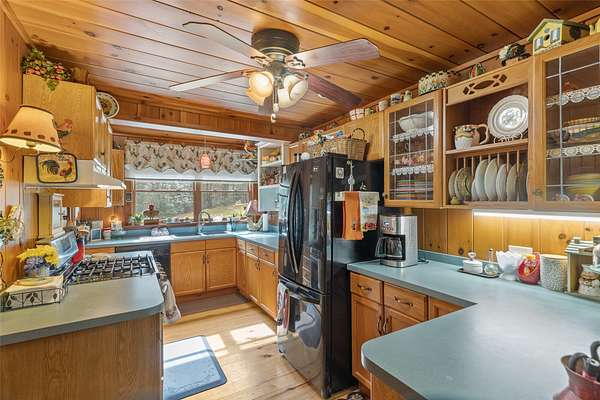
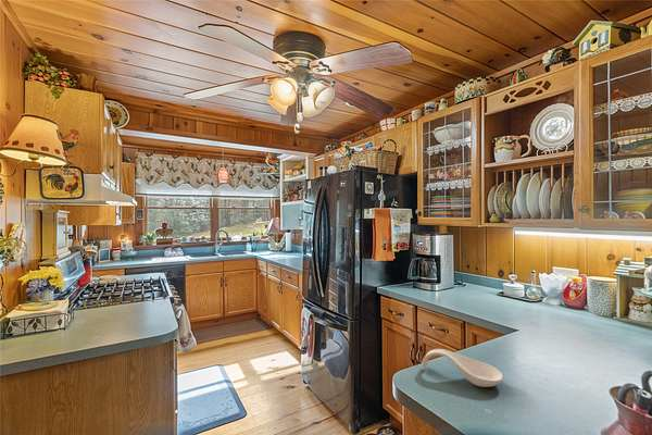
+ spoon rest (460, 365)
